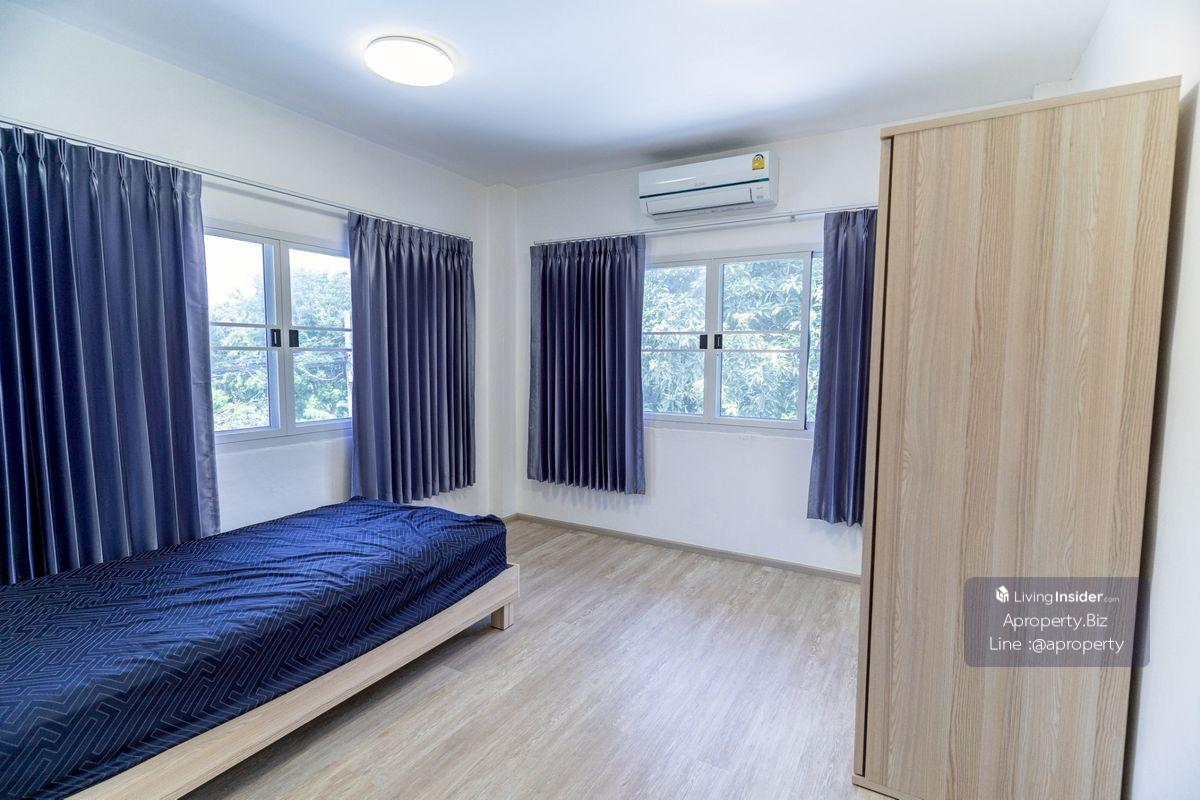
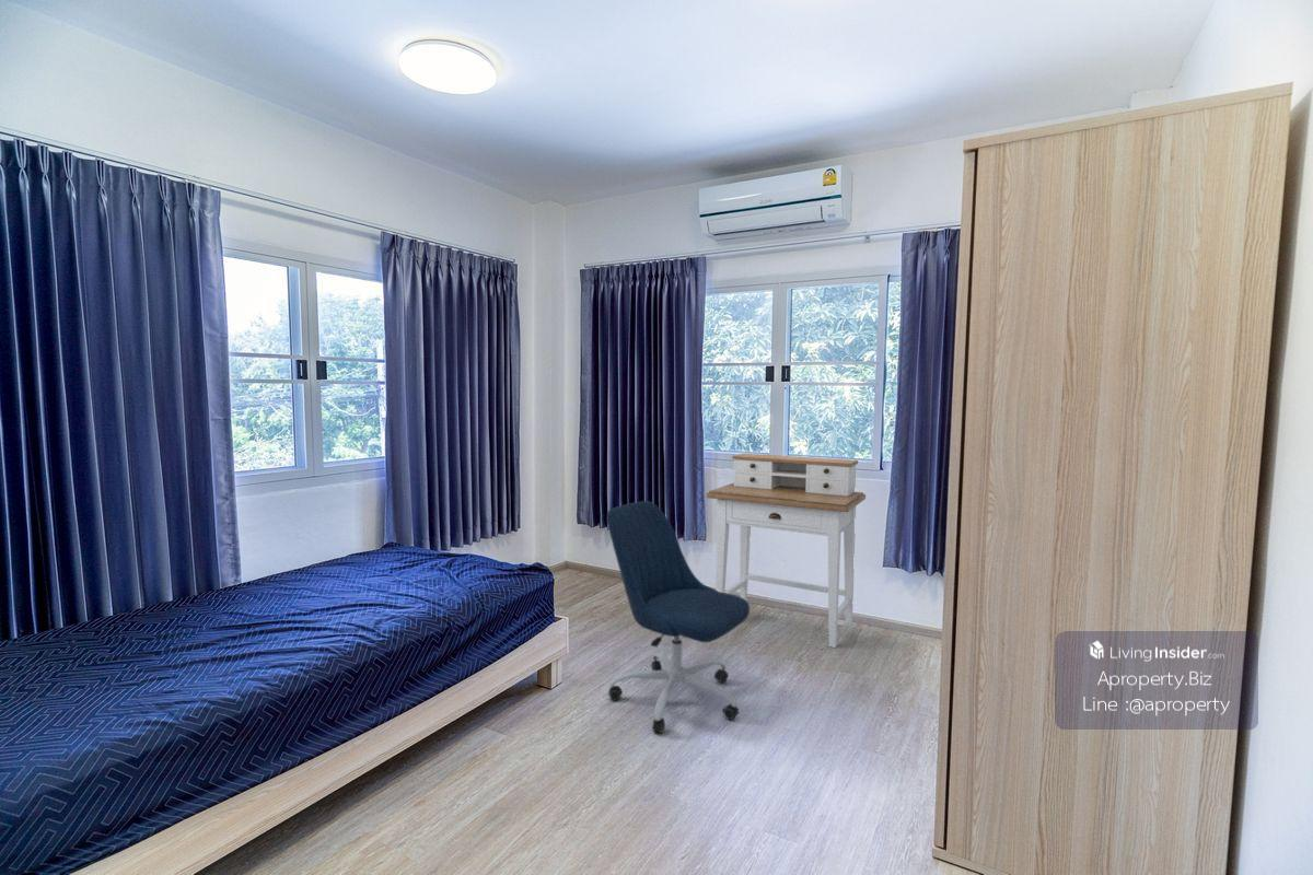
+ desk (788, 530)
+ office chair (677, 606)
